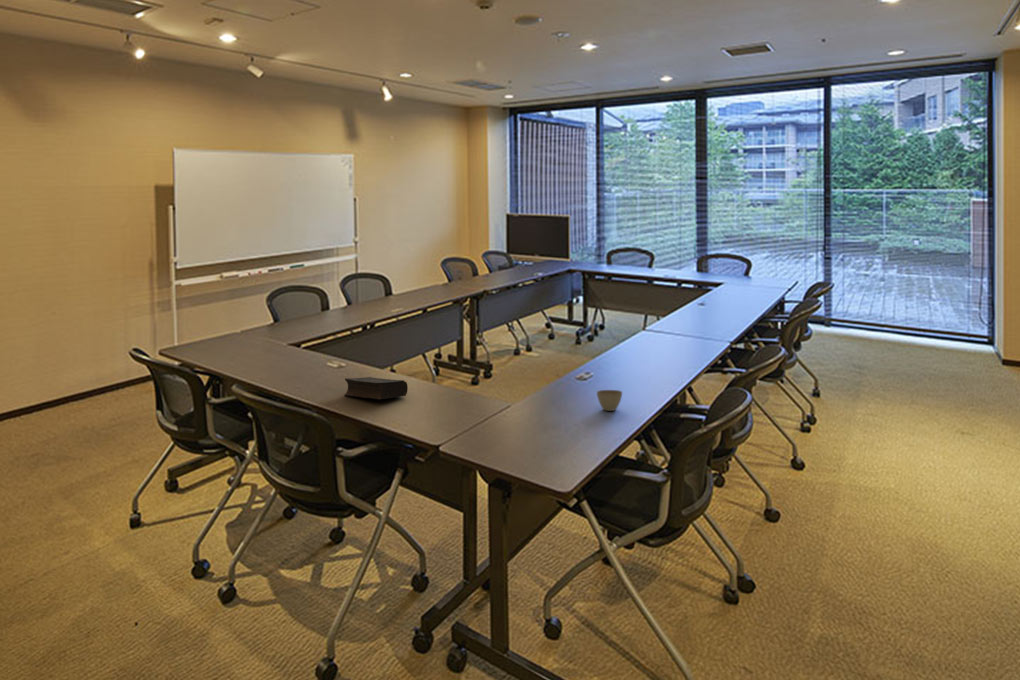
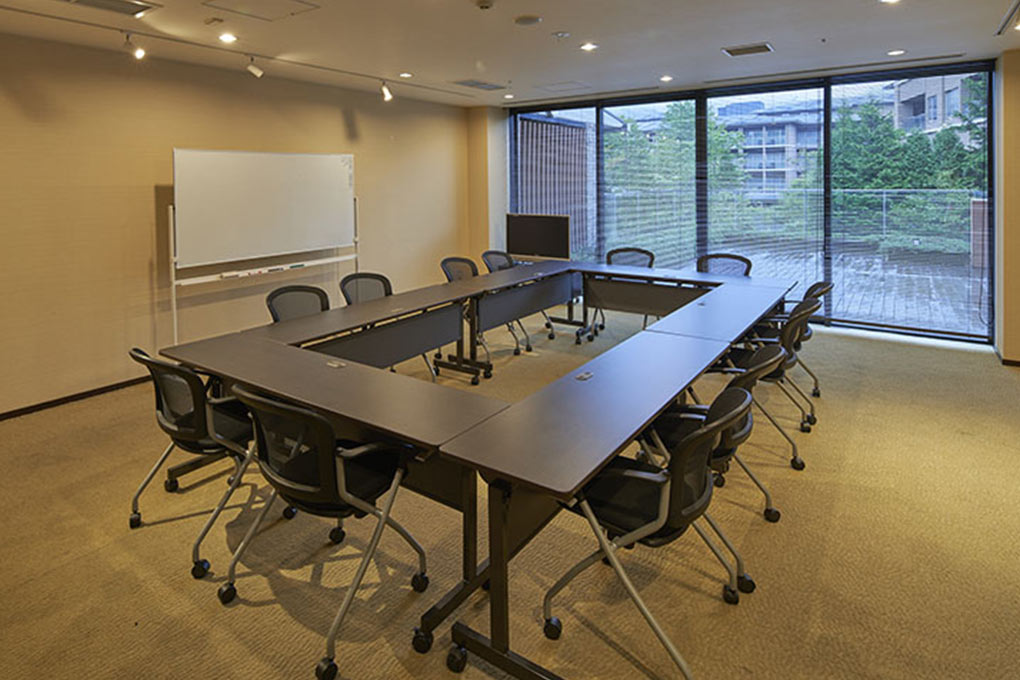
- book (375, 387)
- flower pot (609, 400)
